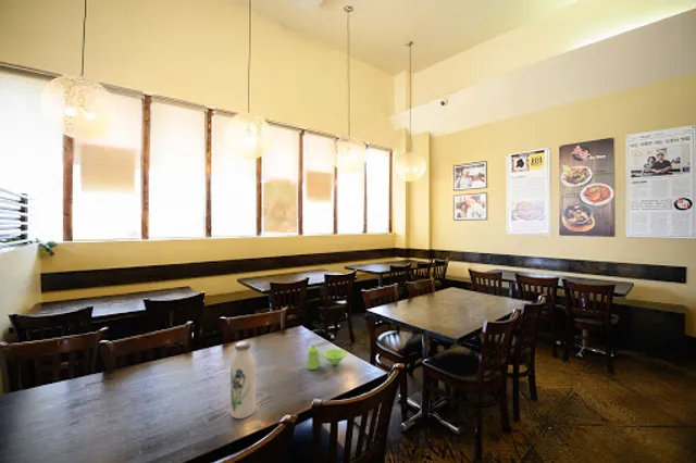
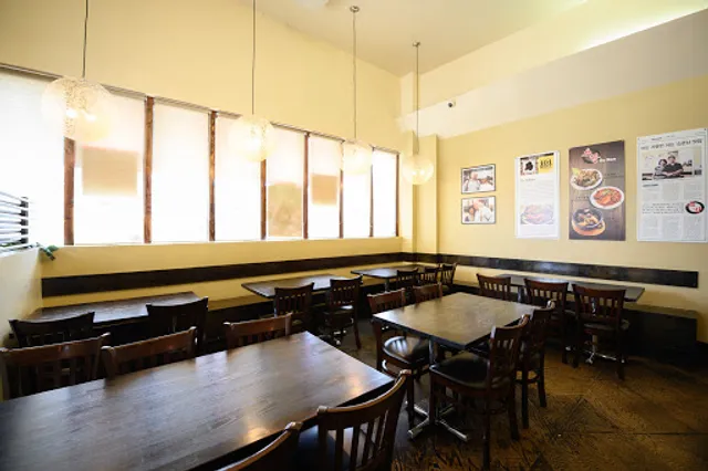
- condiment set (326, 353)
- water bottle (243, 377)
